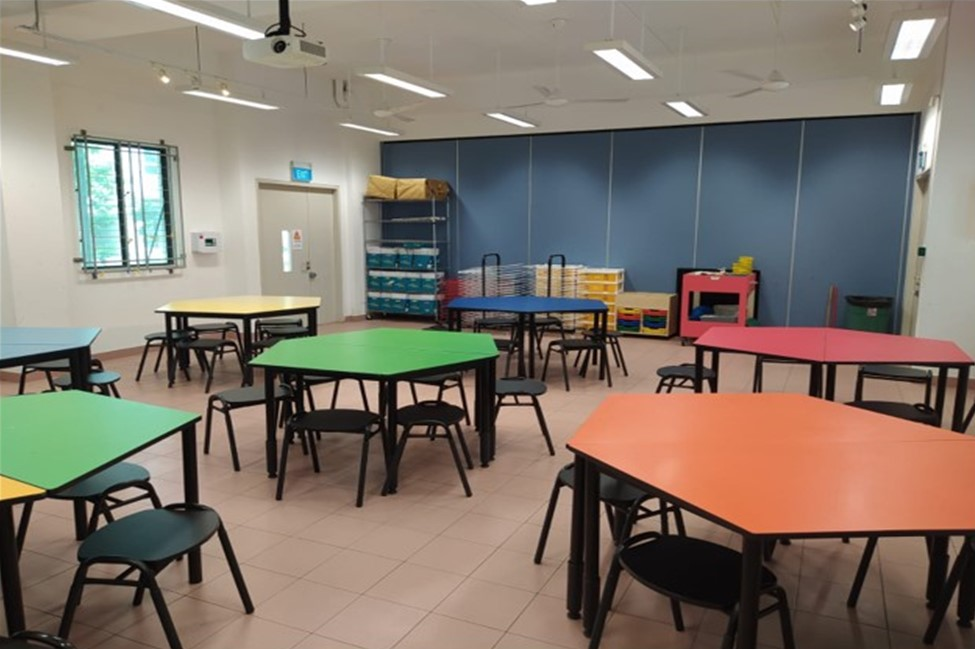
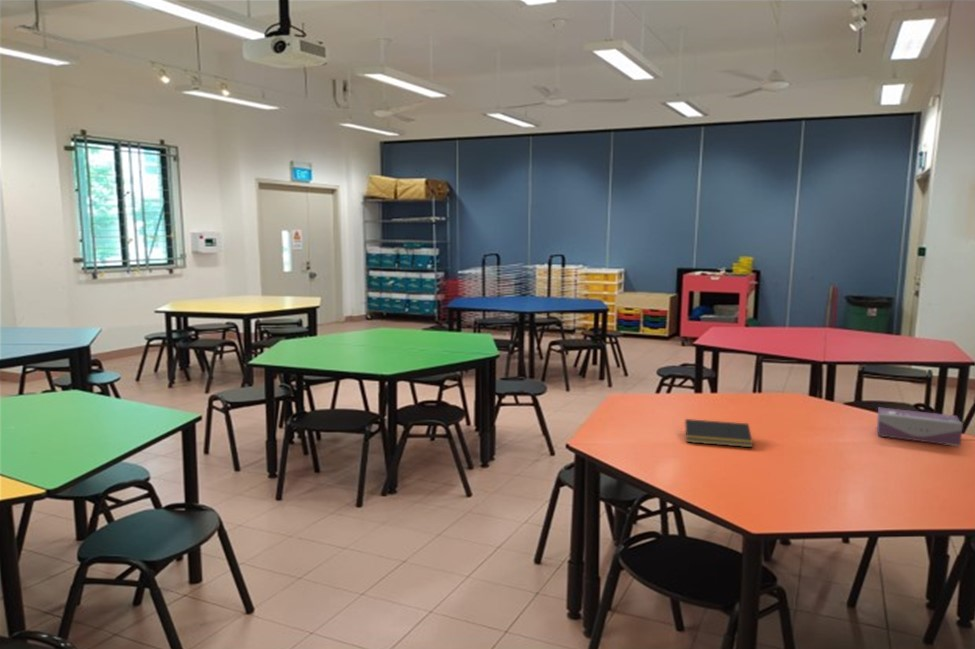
+ tissue box (917, 425)
+ notepad (717, 432)
